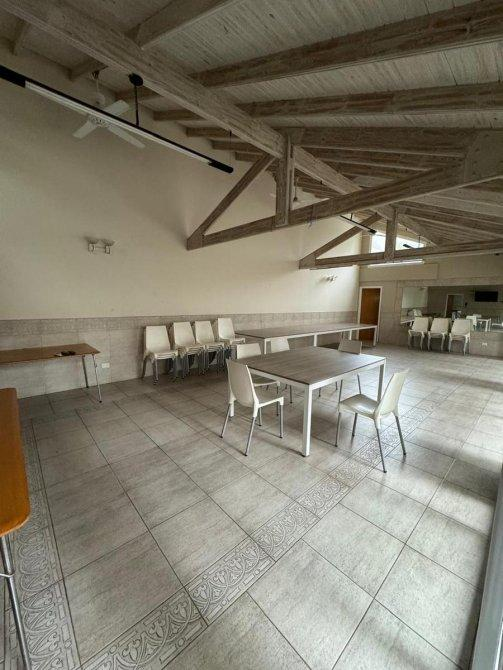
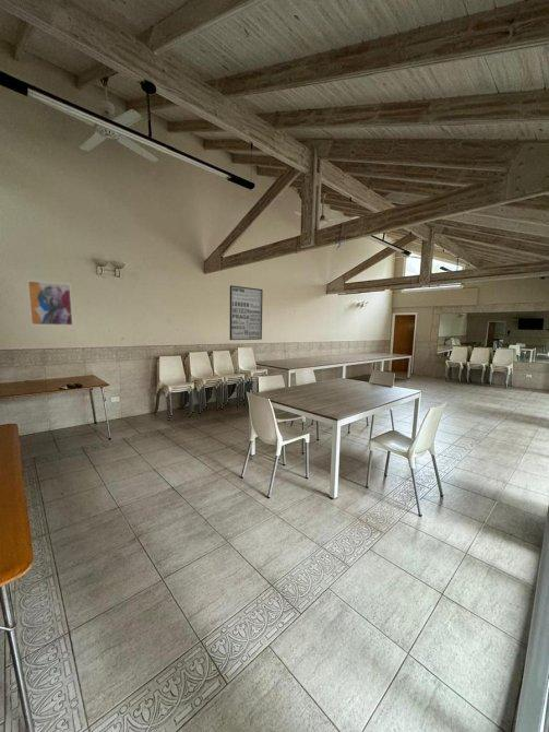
+ wall art (246, 314)
+ wall art (50, 304)
